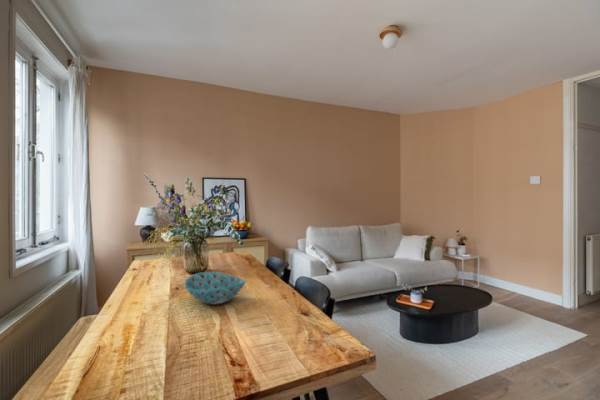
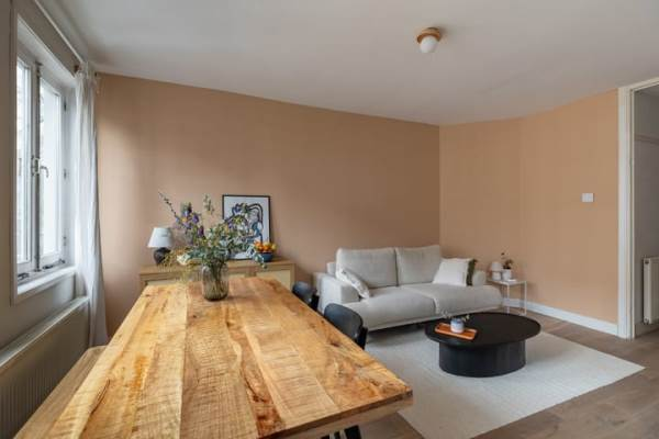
- bowl (215, 289)
